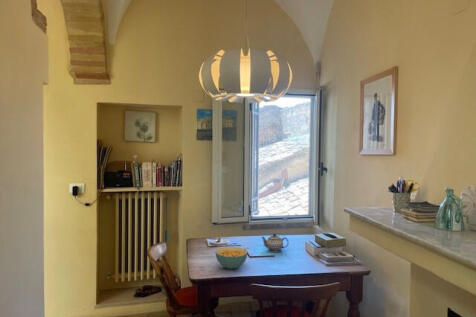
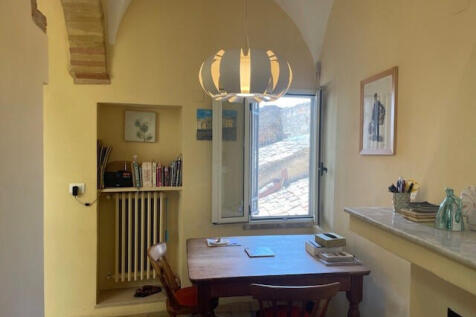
- teapot (274, 241)
- cereal bowl (231, 259)
